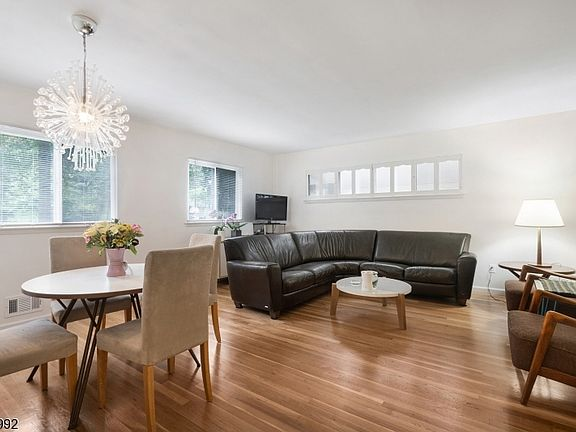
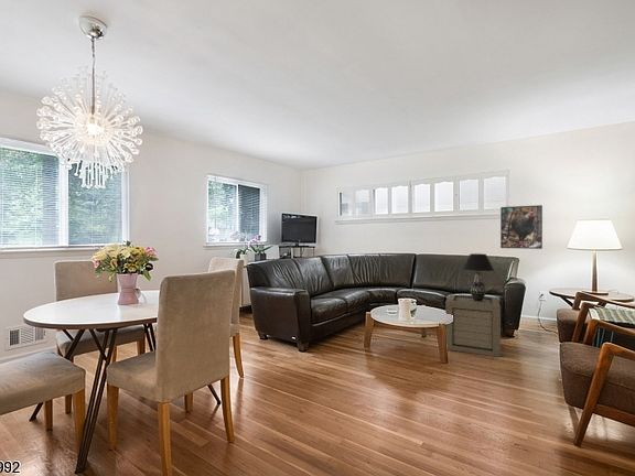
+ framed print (520, 227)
+ storage box (472, 322)
+ table lamp (477, 275)
